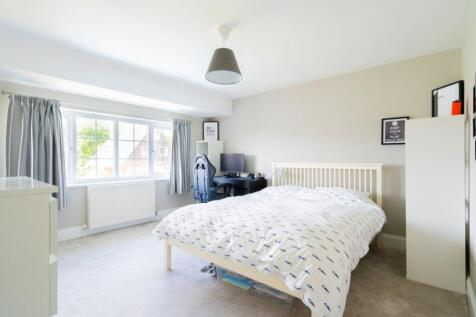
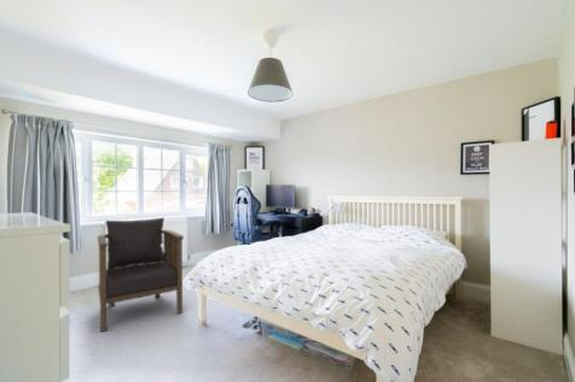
+ armchair (139, 265)
